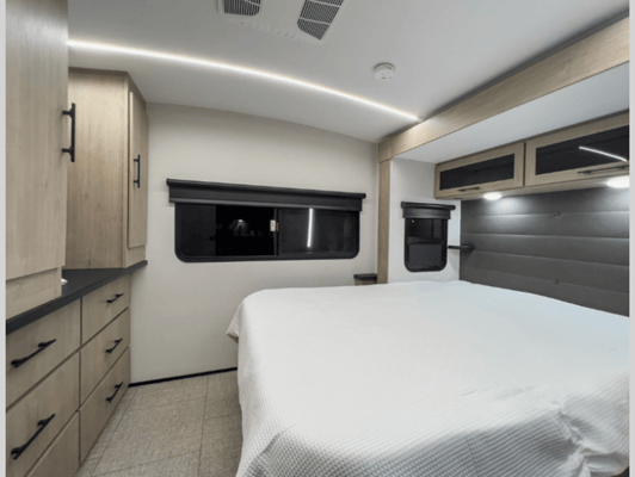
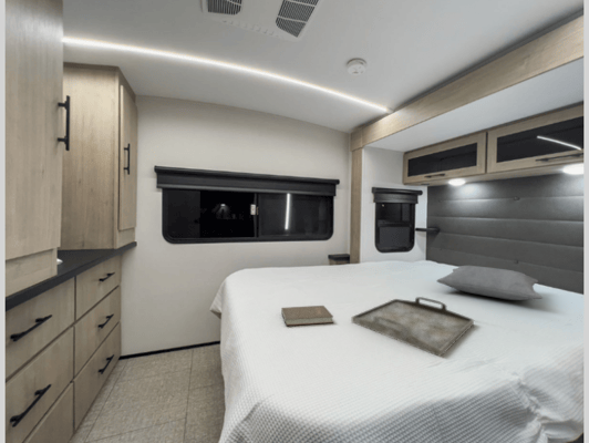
+ serving tray (412, 316)
+ pillow (487, 280)
+ book (306, 315)
